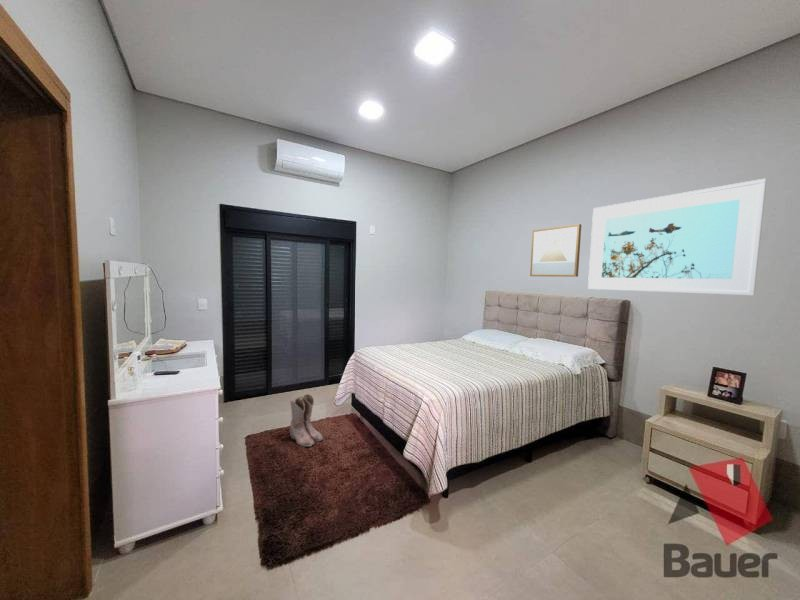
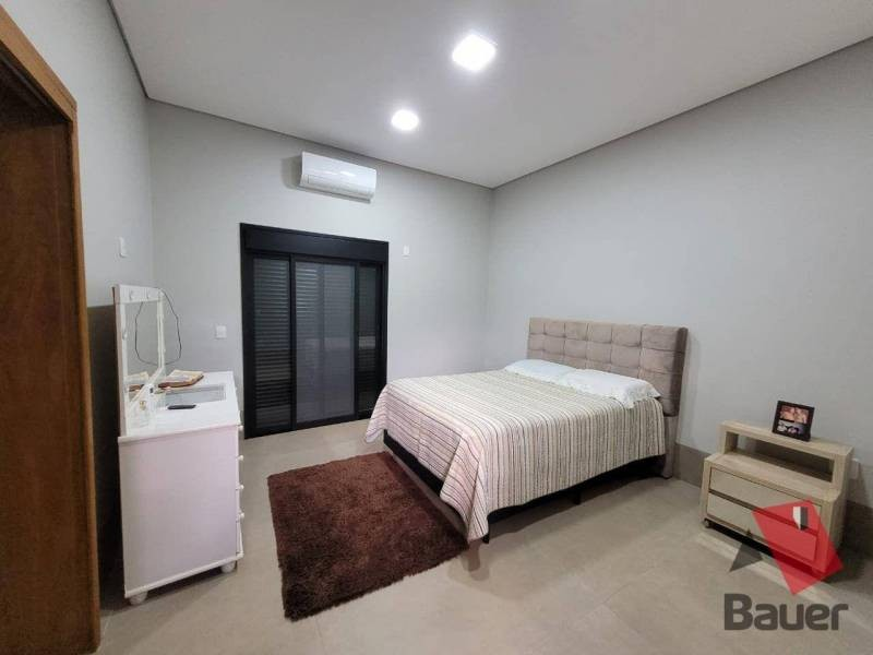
- wall art (553, 252)
- boots (306, 418)
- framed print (660, 244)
